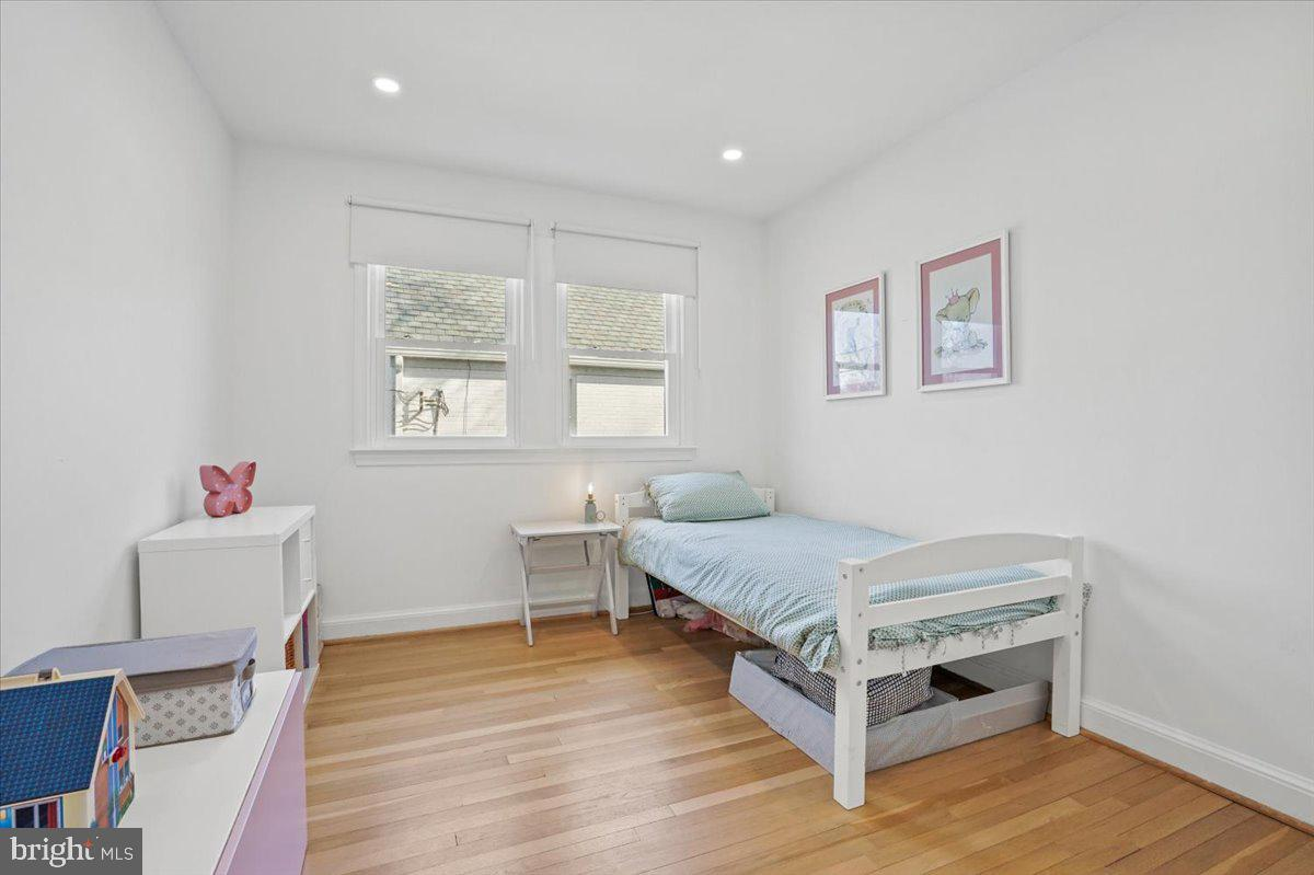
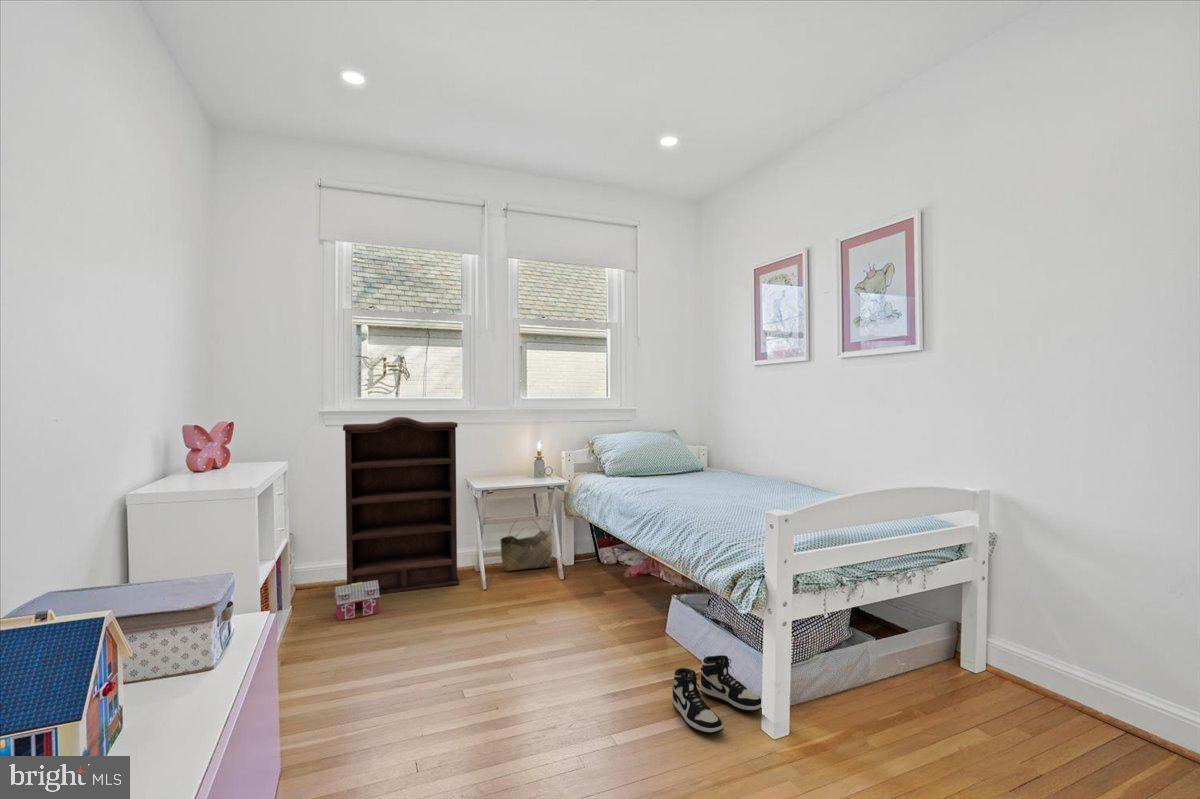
+ basket (526, 544)
+ toy house (357, 598)
+ bookshelf (402, 501)
+ sneaker (717, 689)
